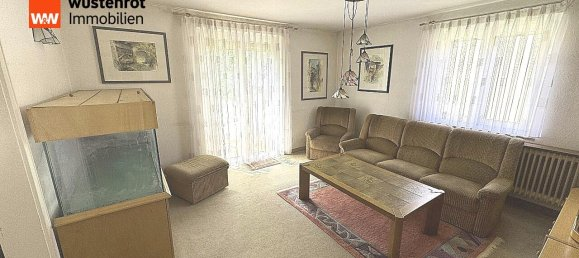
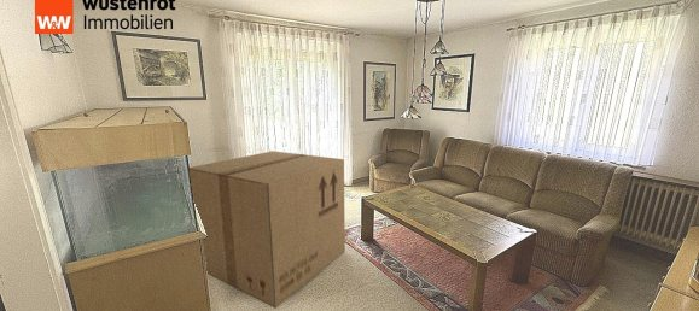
+ cardboard box (273, 212)
